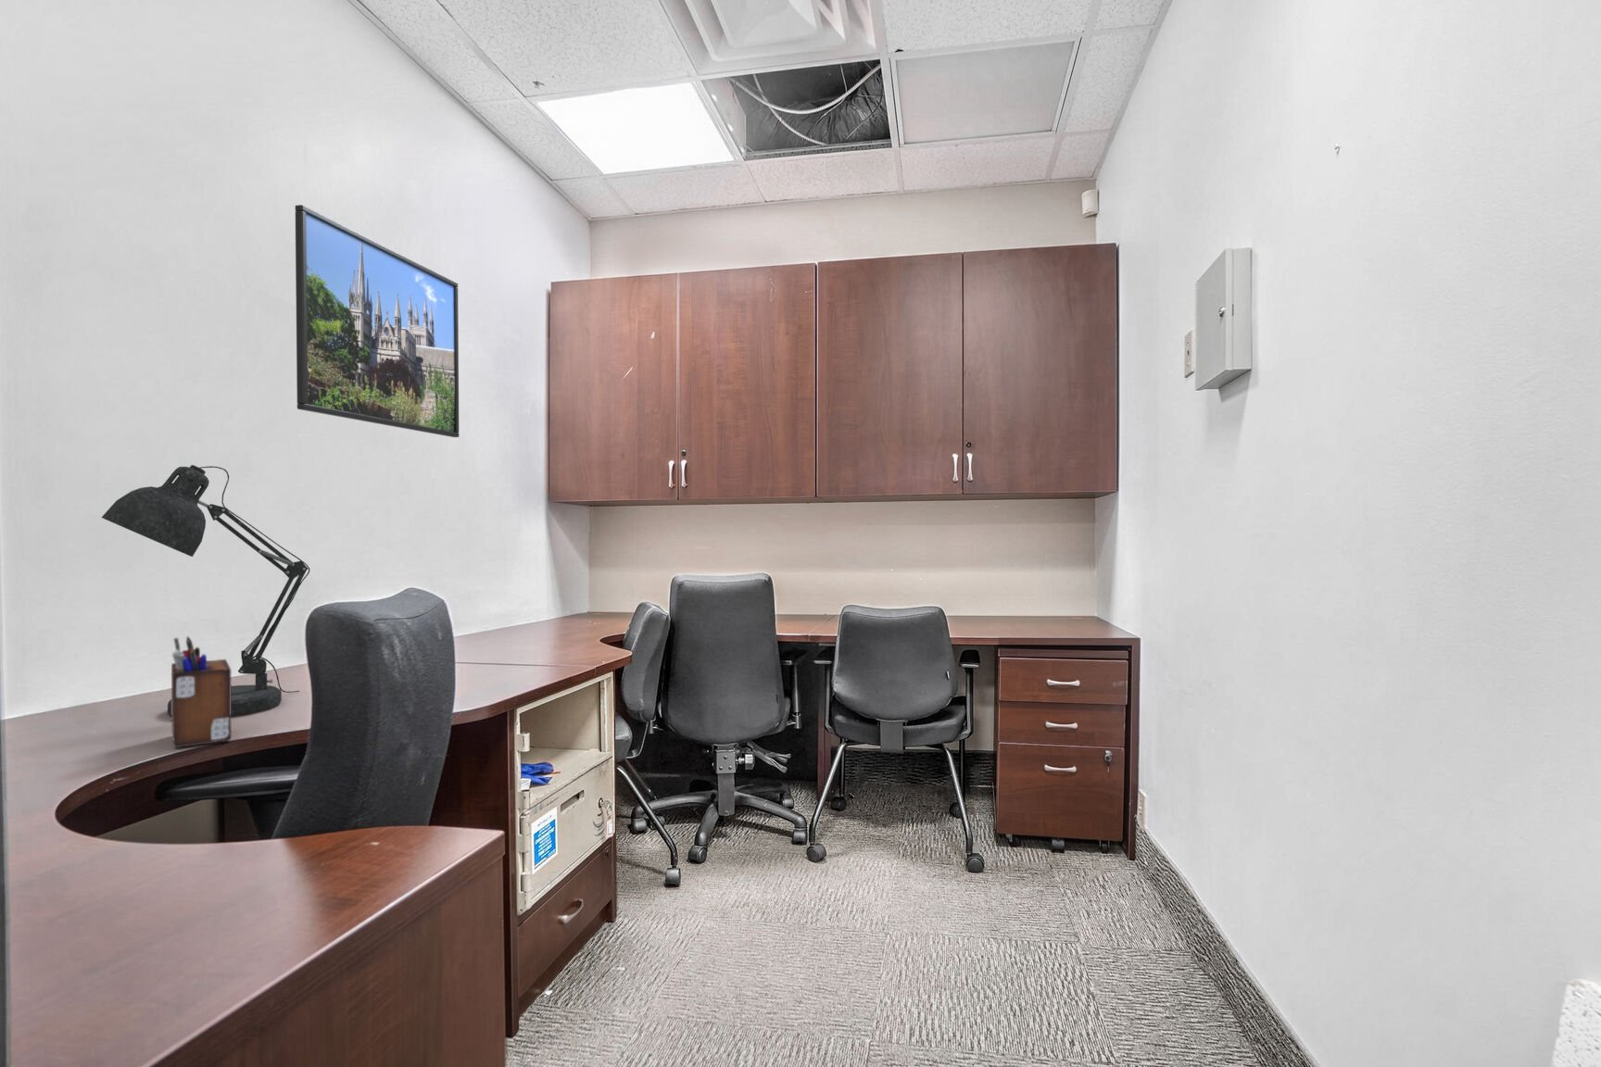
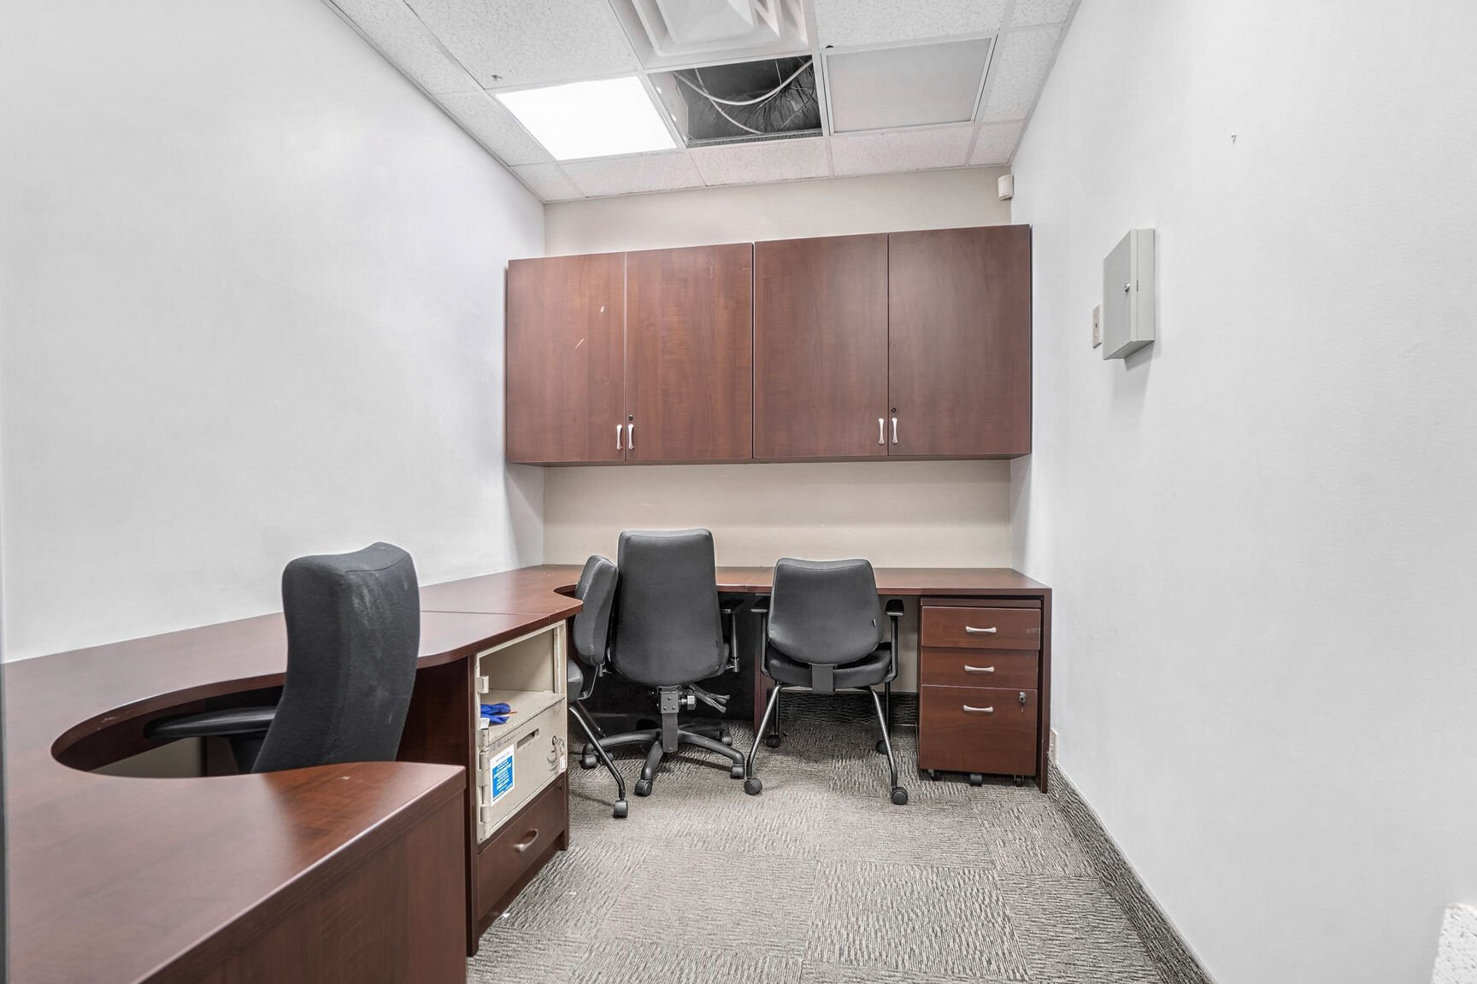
- desk lamp (192, 556)
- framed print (388, 337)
- desk organizer (200, 687)
